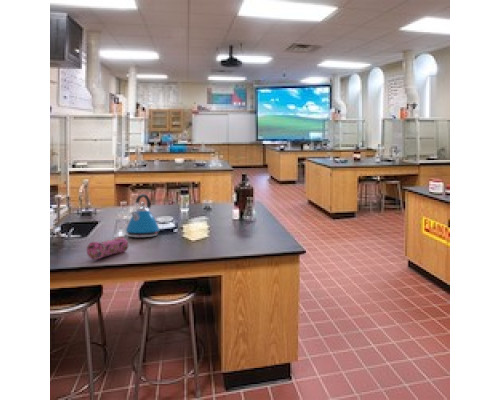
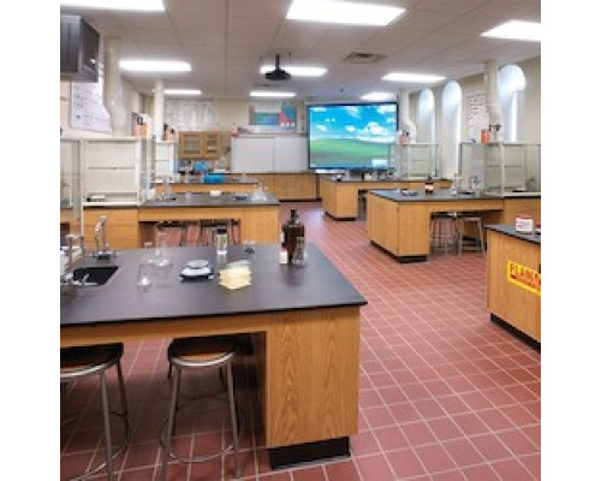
- kettle (143, 214)
- pencil case (108, 247)
